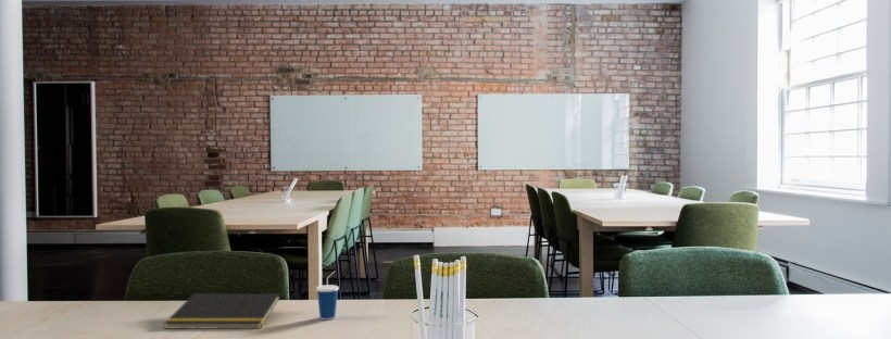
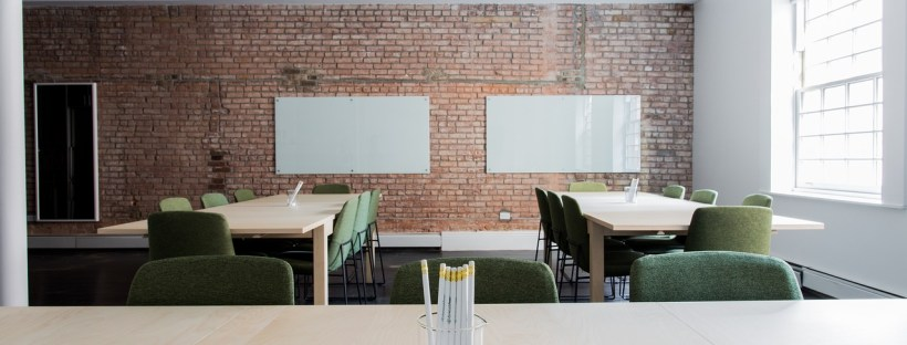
- cup (327, 293)
- notepad (225, 310)
